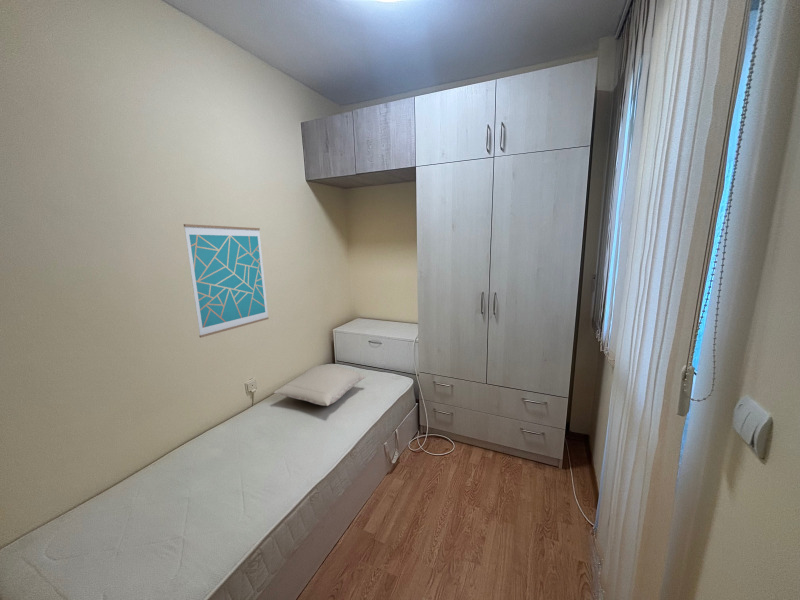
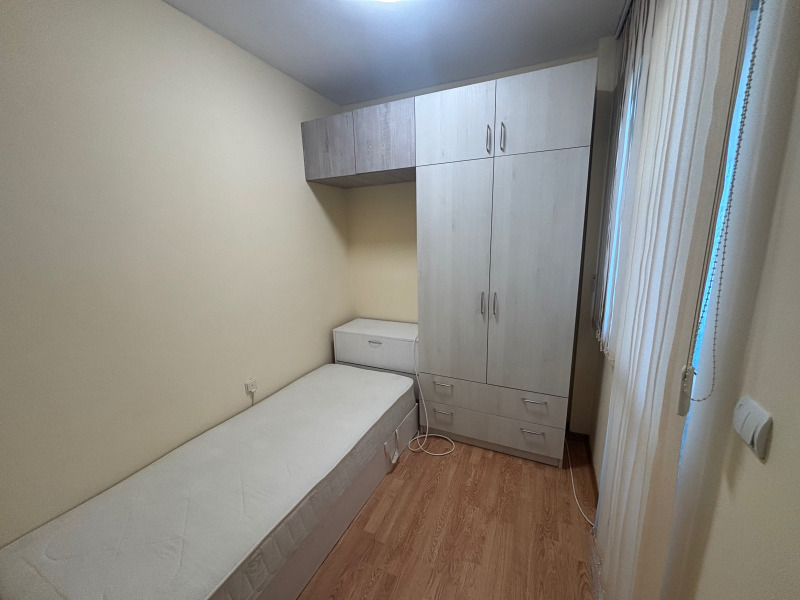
- pillow (321, 384)
- wall art (232, 278)
